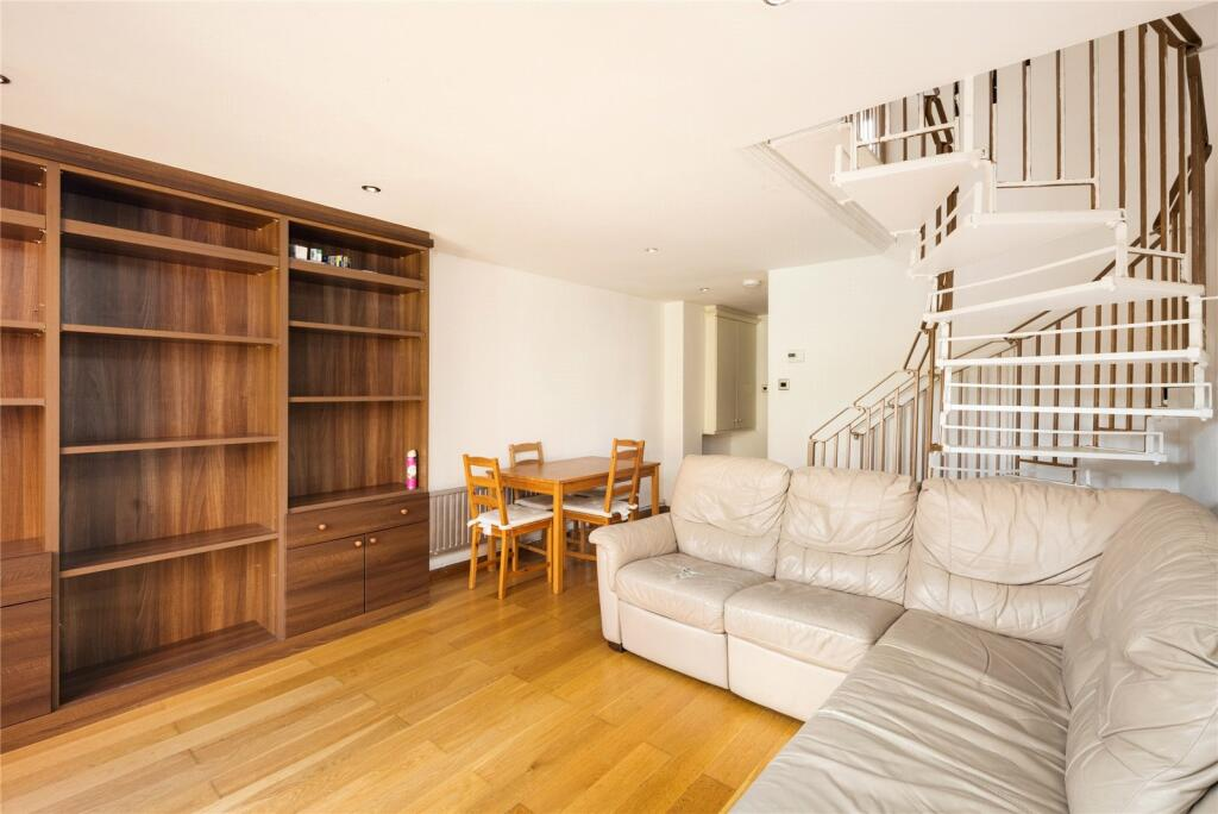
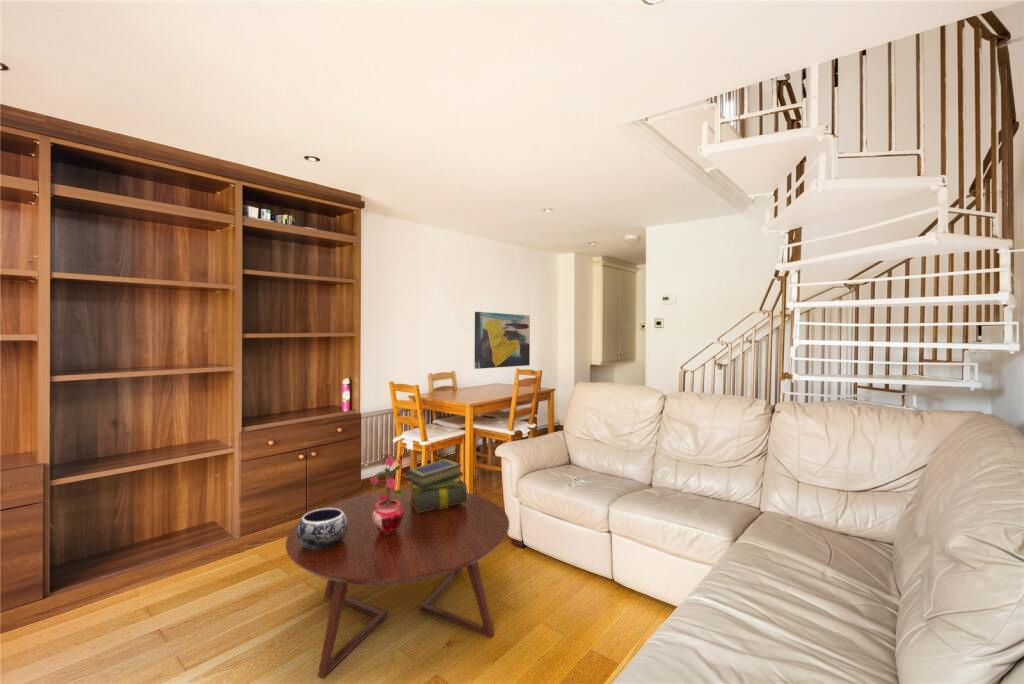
+ coffee table (403, 568)
+ potted plant (389, 492)
+ wall art (503, 340)
+ stack of books (436, 484)
+ decorative bowl (322, 528)
